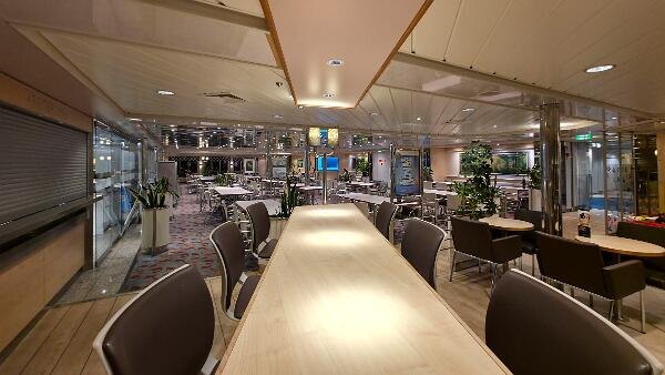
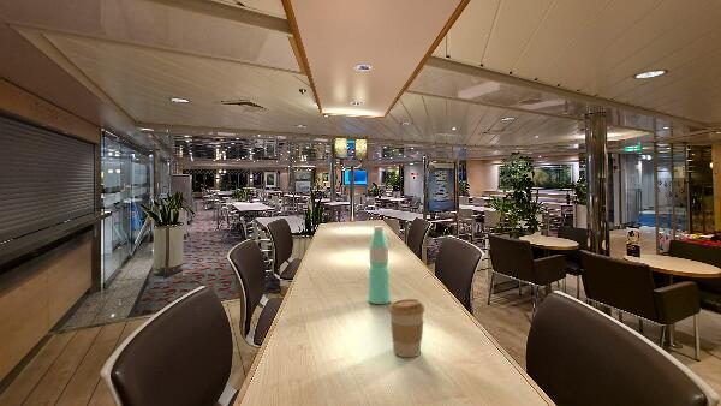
+ coffee cup (406, 326)
+ water bottle (379, 263)
